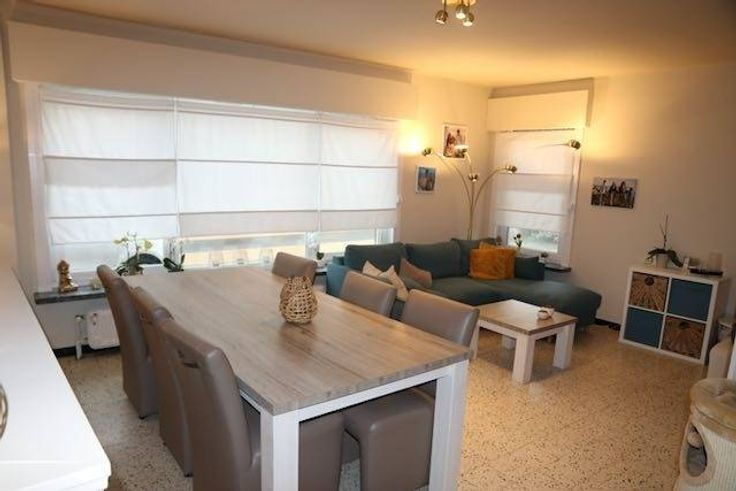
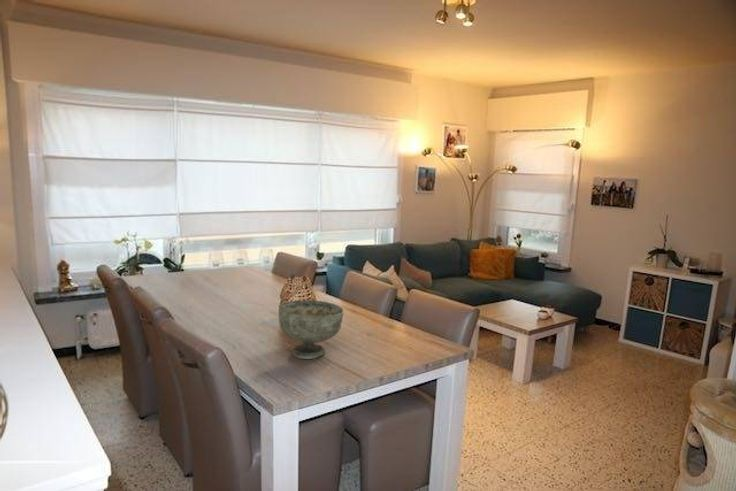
+ decorative bowl (310, 329)
